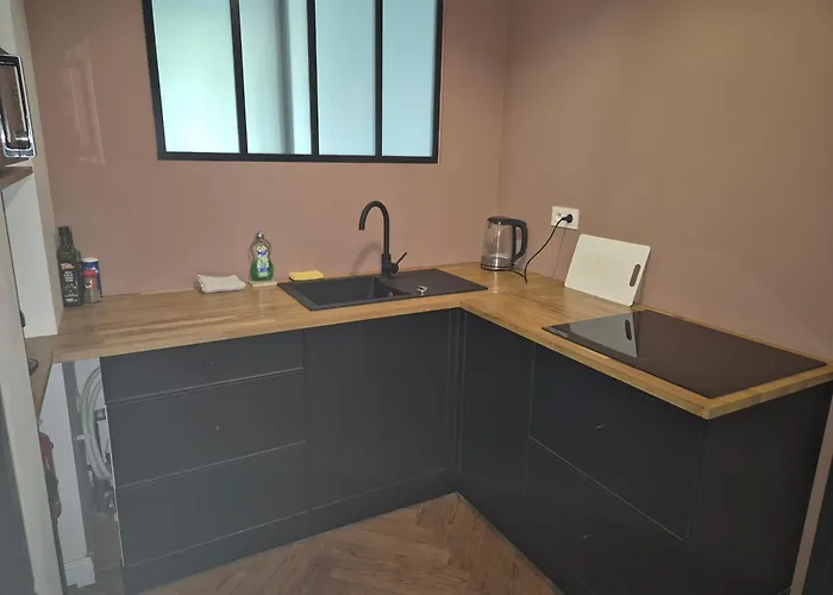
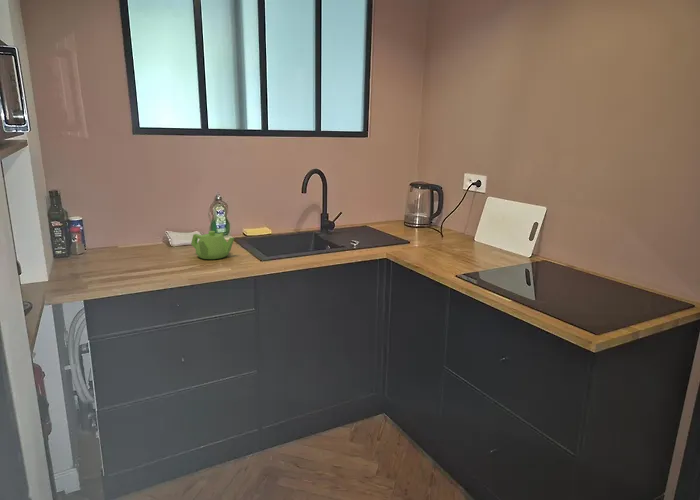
+ teapot (212, 243)
